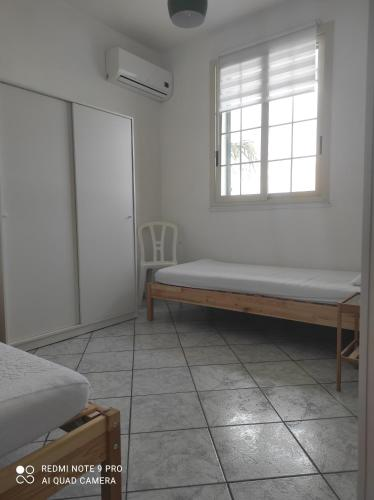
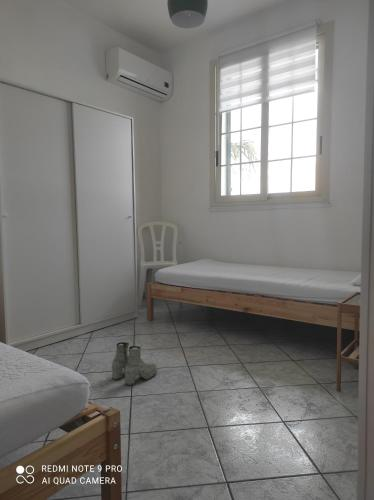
+ boots (134, 359)
